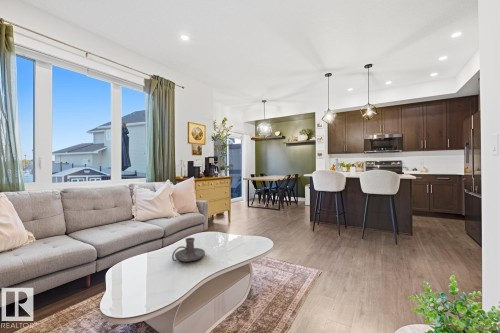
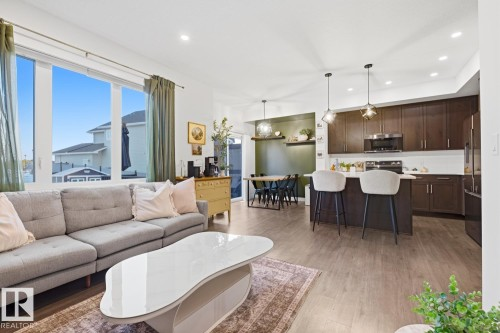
- candle holder (187, 249)
